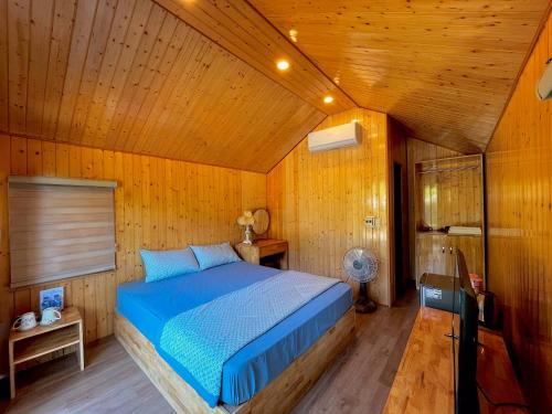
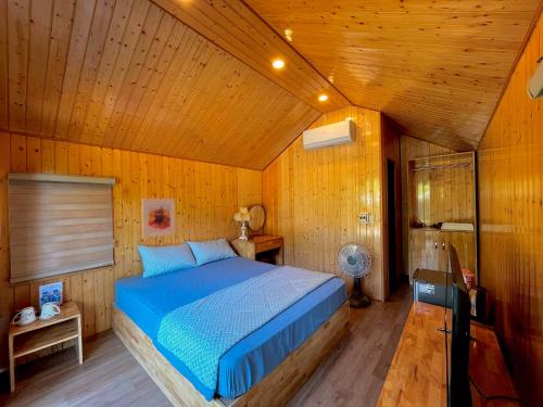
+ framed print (159, 217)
